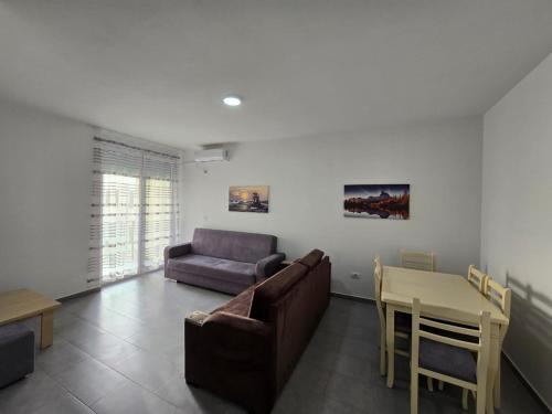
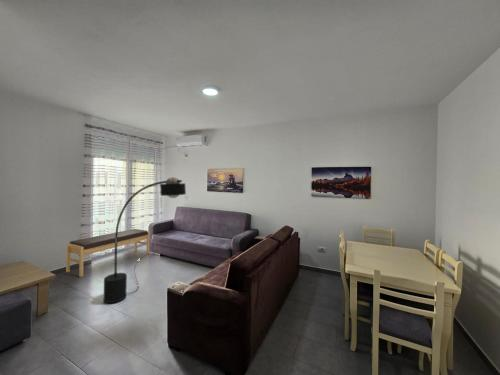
+ bench (113, 247)
+ floor lamp (156, 250)
